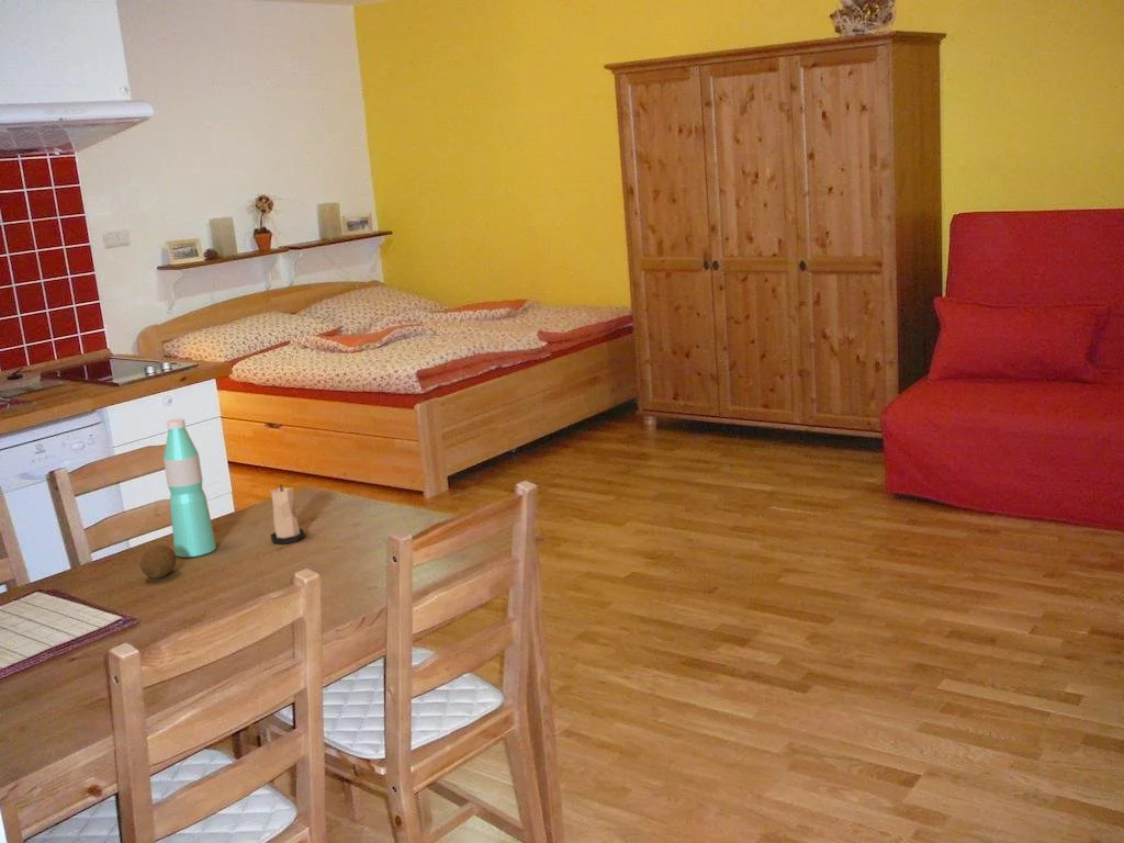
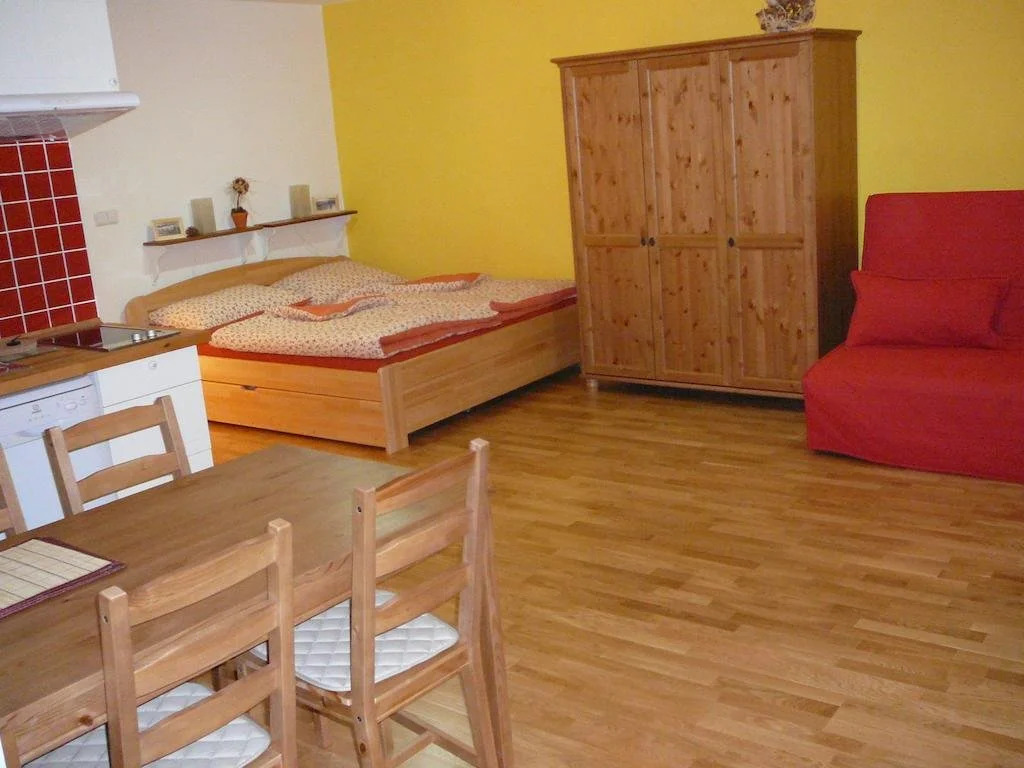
- water bottle (186, 486)
- fruit (158, 561)
- candle (284, 510)
